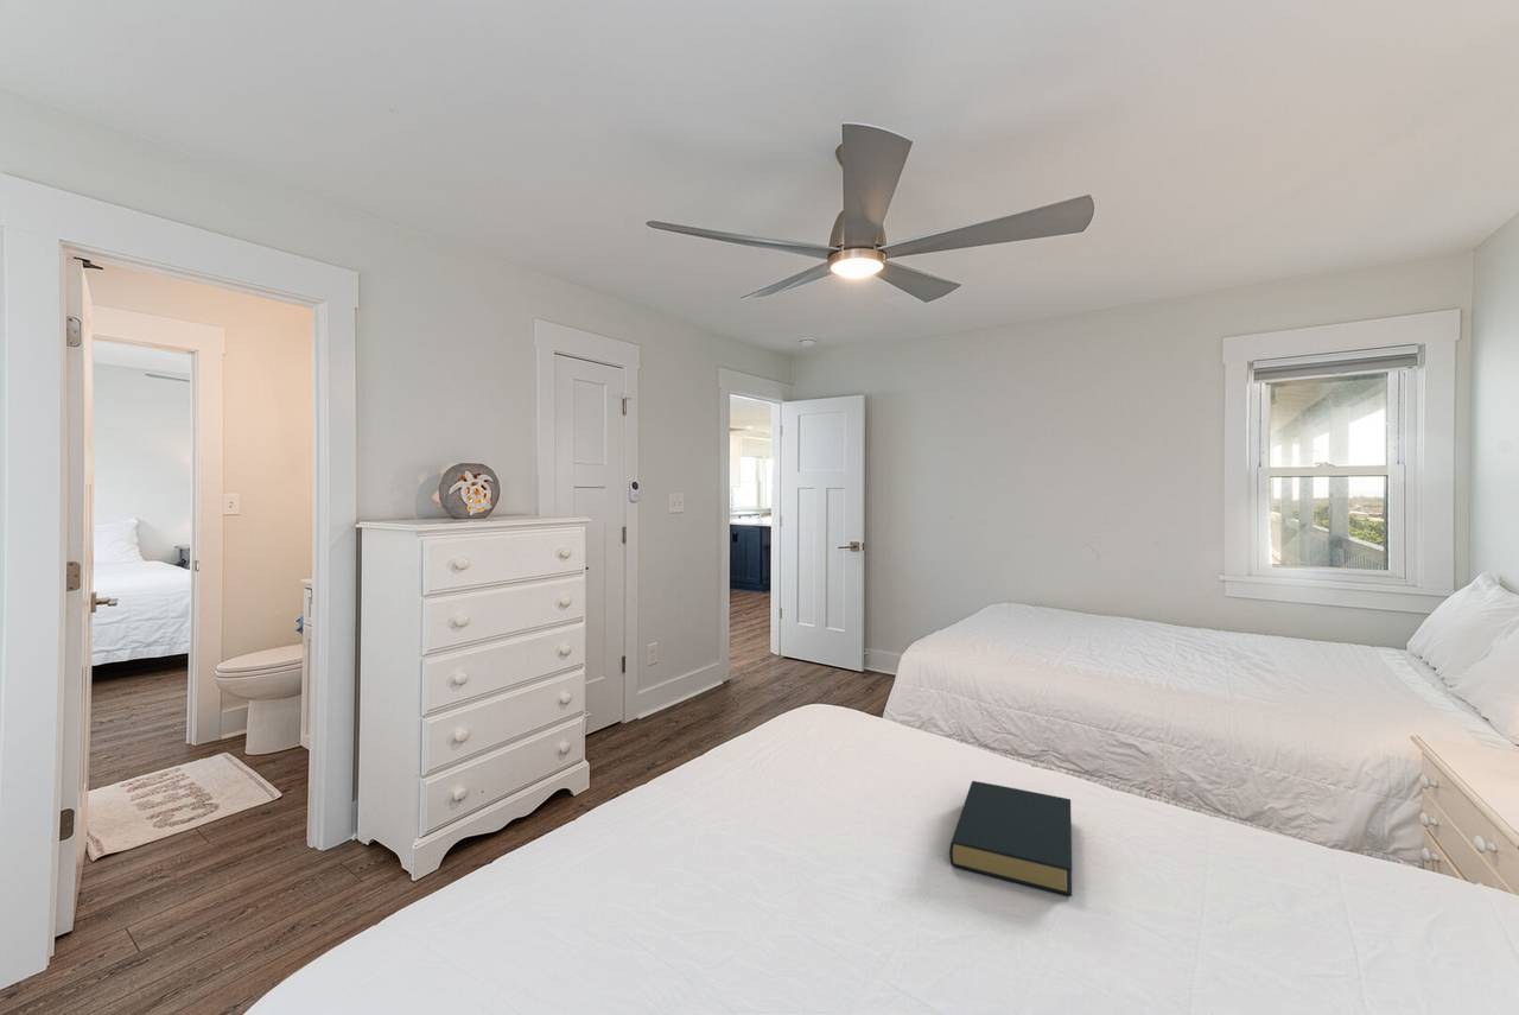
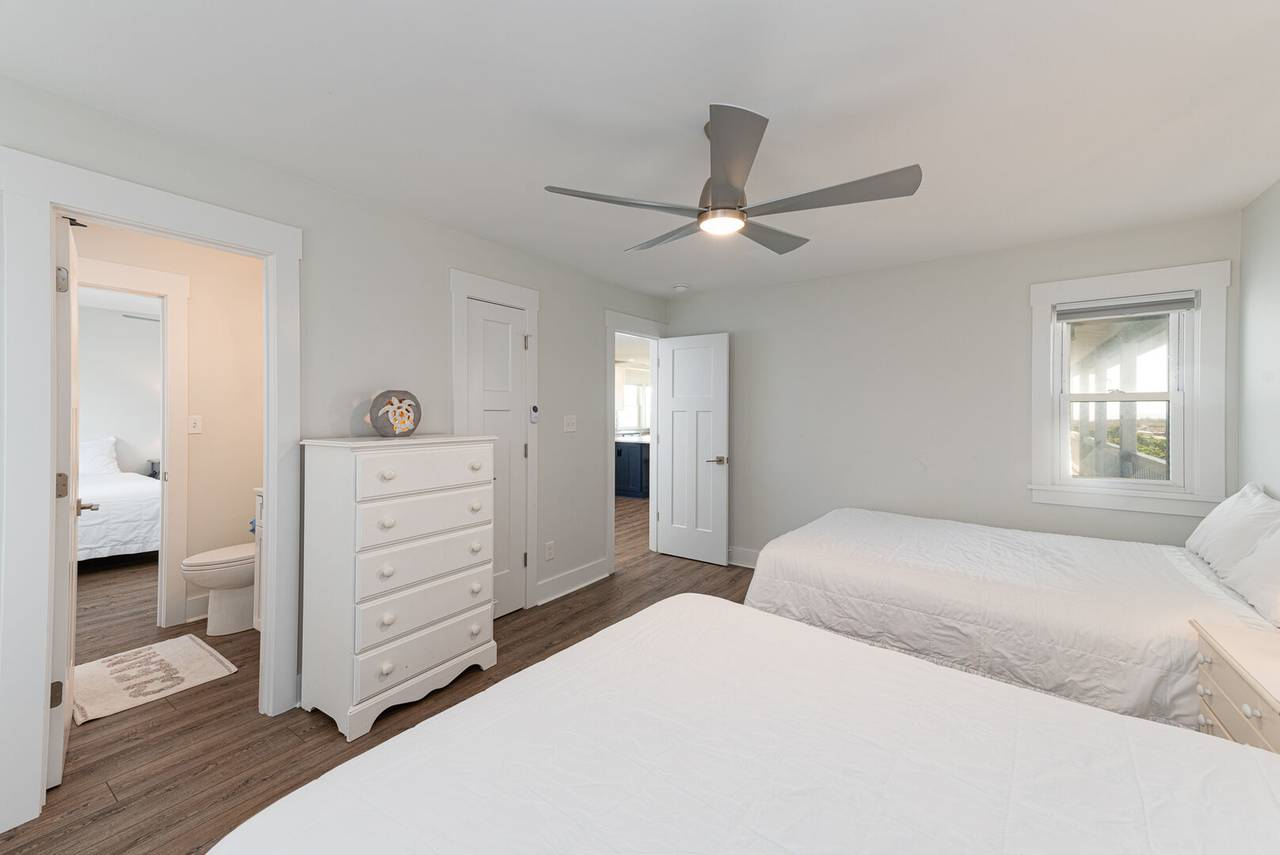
- hardback book (1013, 830)
